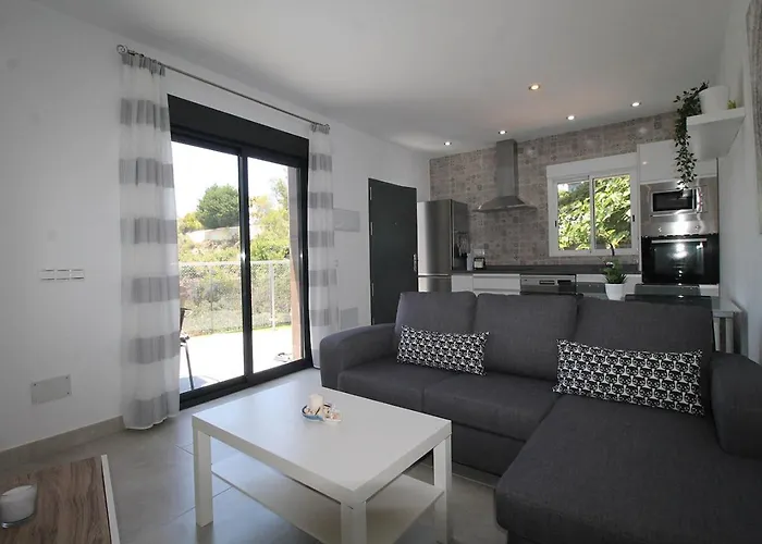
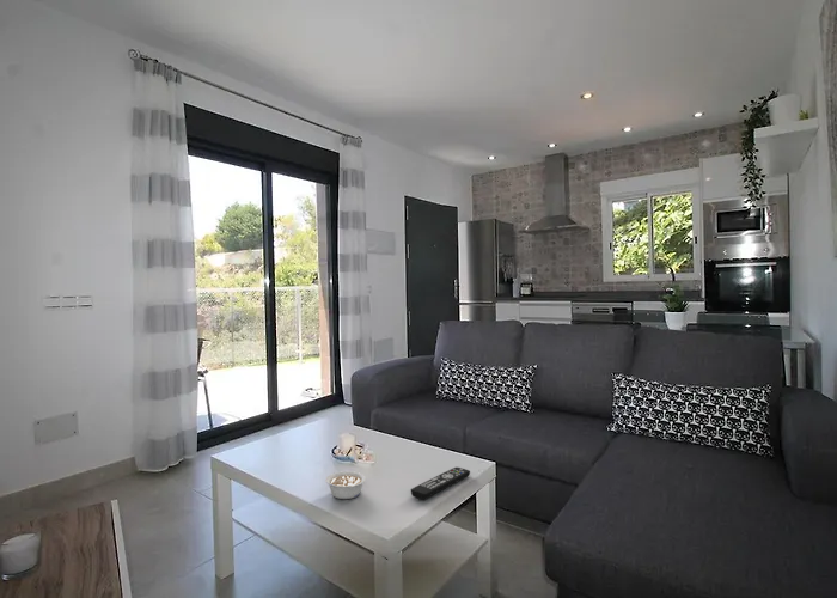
+ legume (347, 484)
+ remote control (441, 482)
